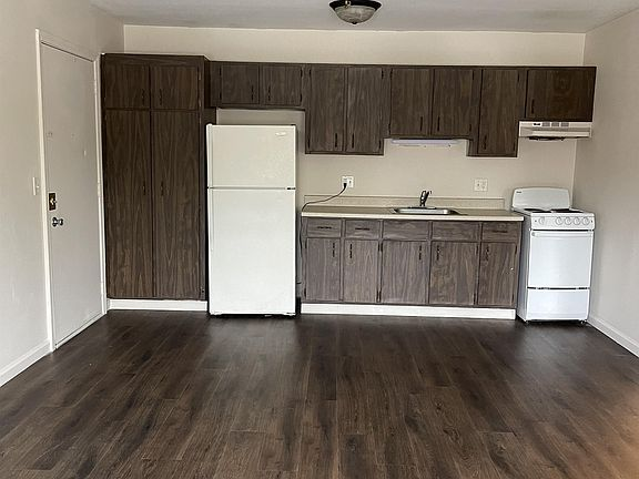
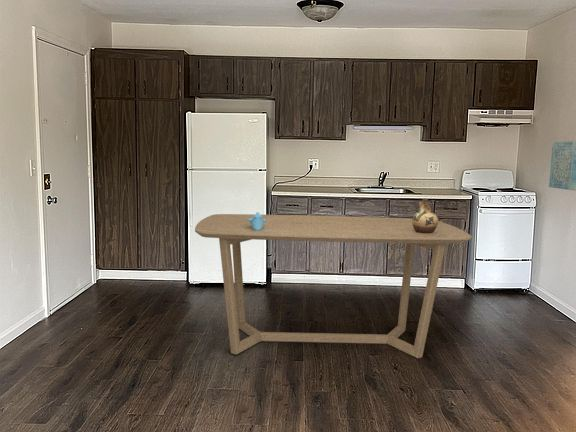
+ wall art (564, 165)
+ decorative bowl (257, 219)
+ dining table (326, 241)
+ ceramic pitcher (425, 215)
